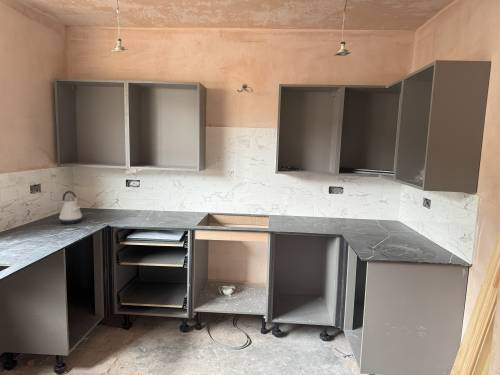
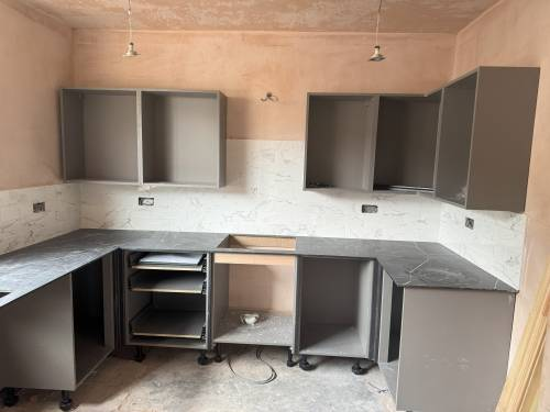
- kettle (70, 206)
